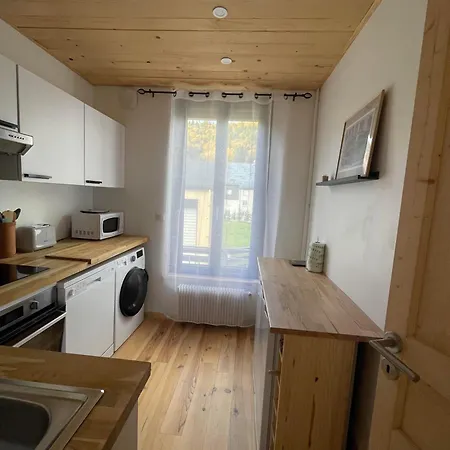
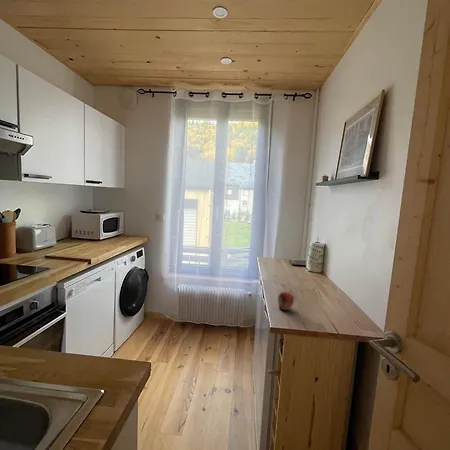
+ fruit (286, 299)
